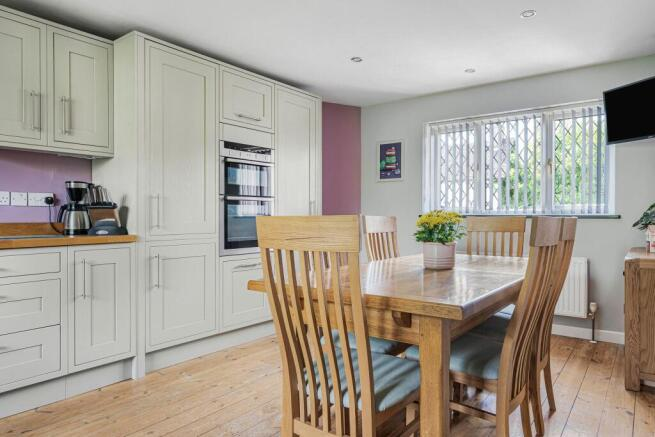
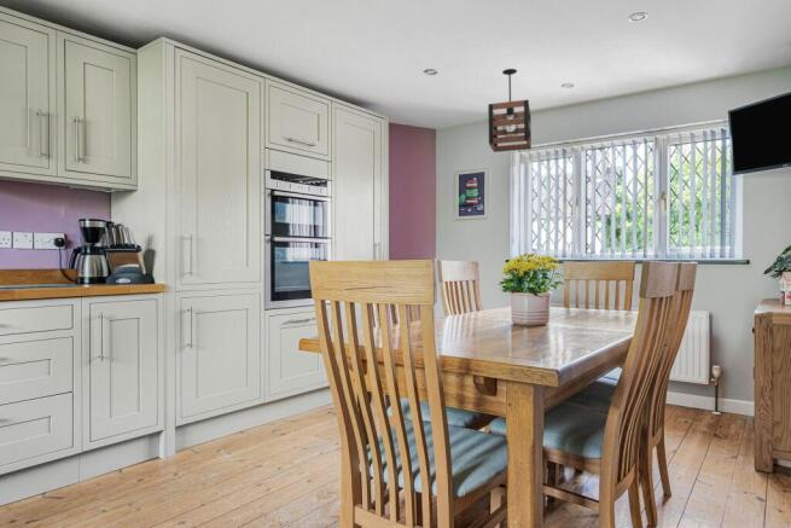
+ pendant light (510, 109)
